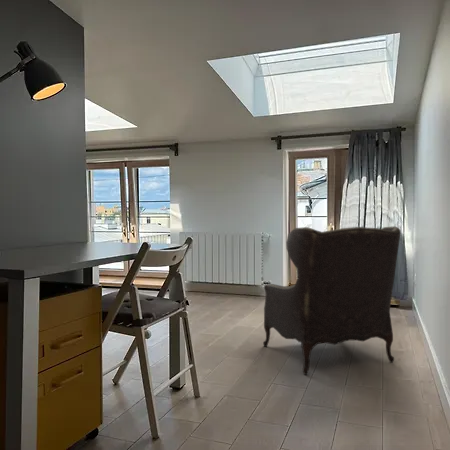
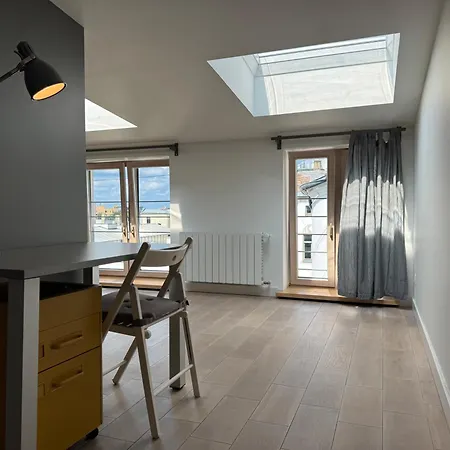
- armchair (328, 291)
